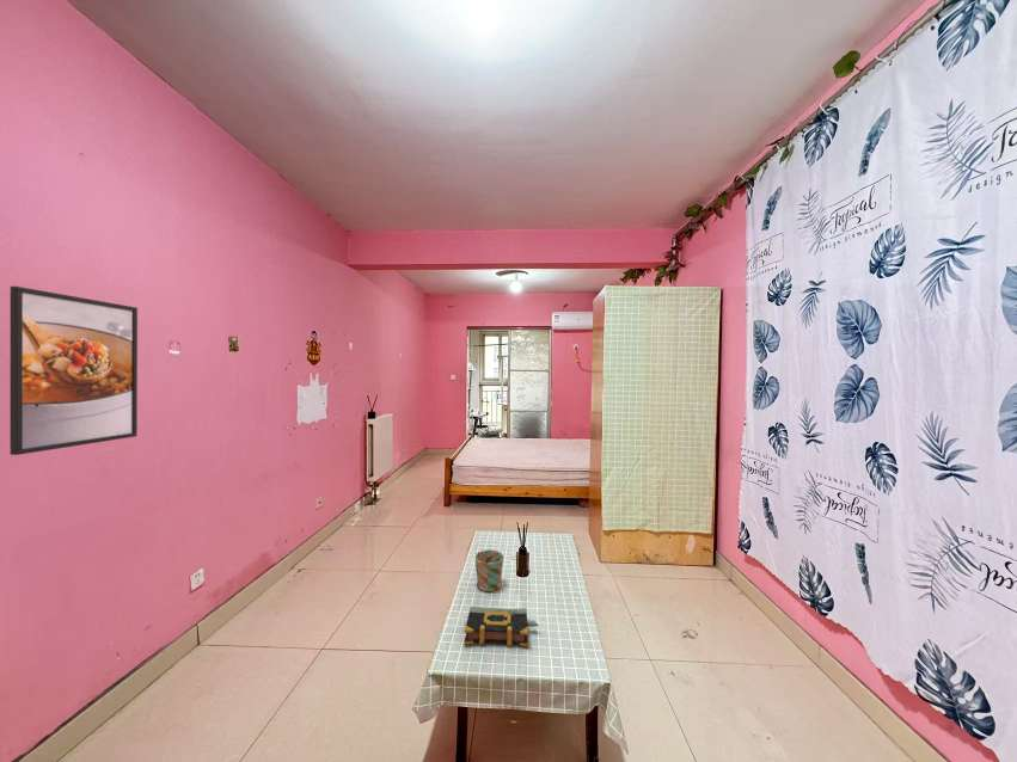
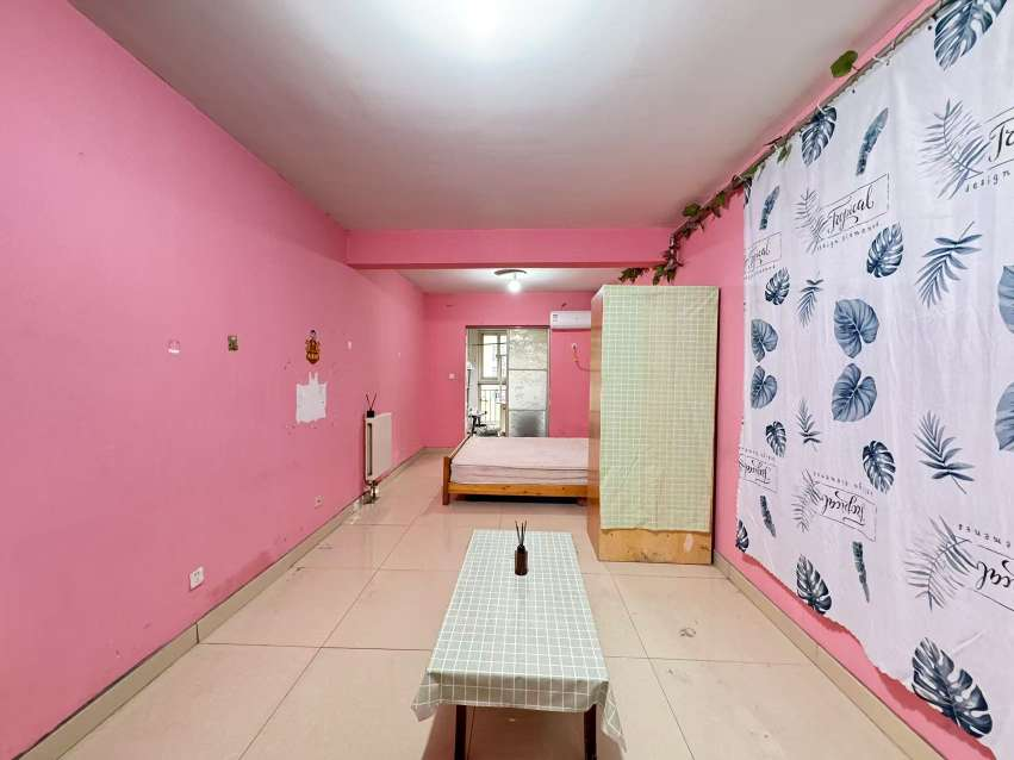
- book (502, 623)
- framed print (81, 371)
- mug (489, 569)
